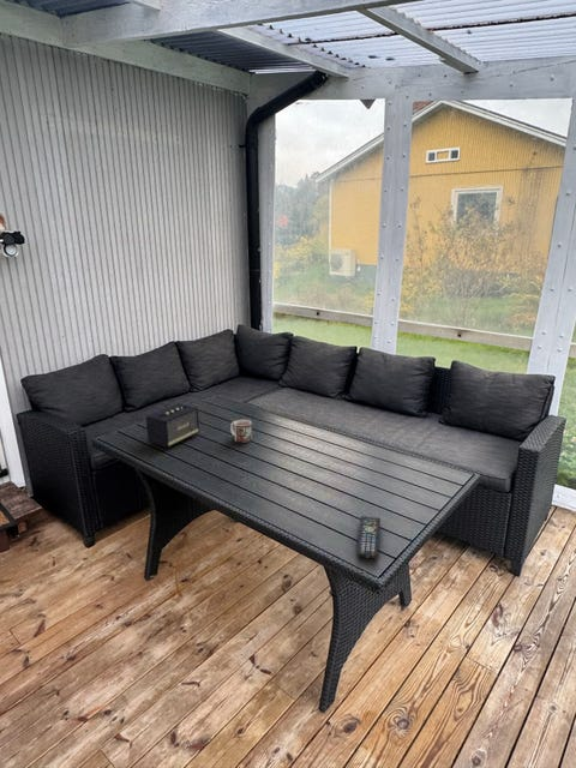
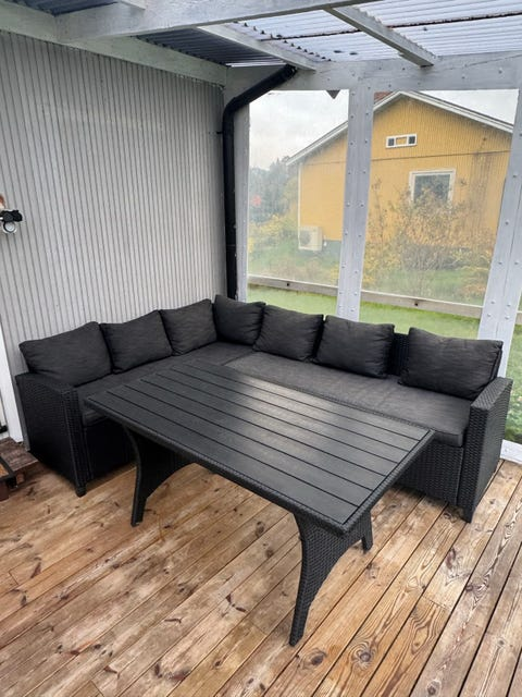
- speaker (173, 425)
- mug (240, 430)
- remote control (368, 535)
